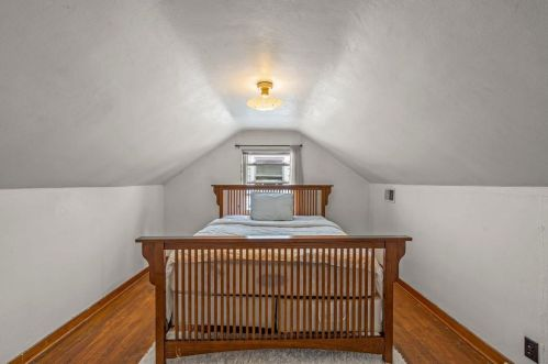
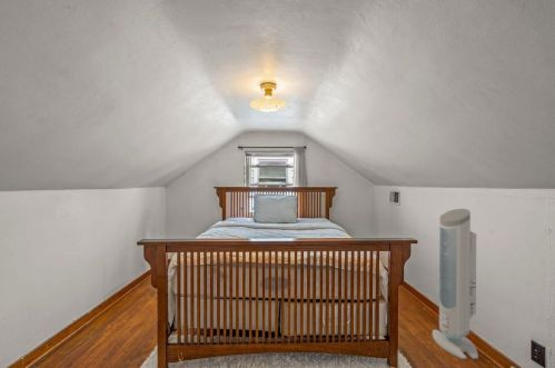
+ air purifier (454, 276)
